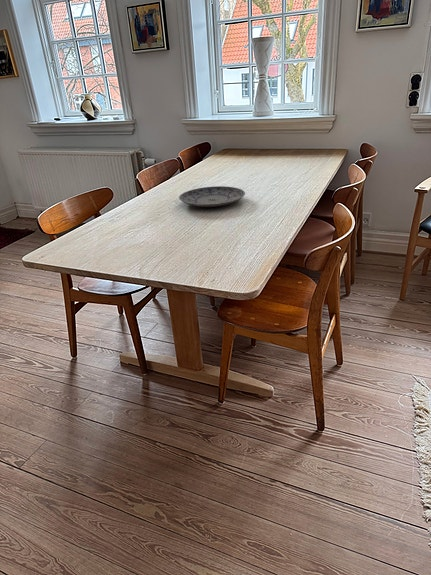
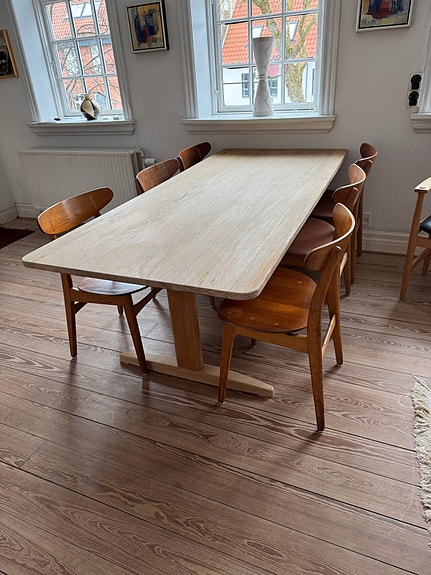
- plate (212, 198)
